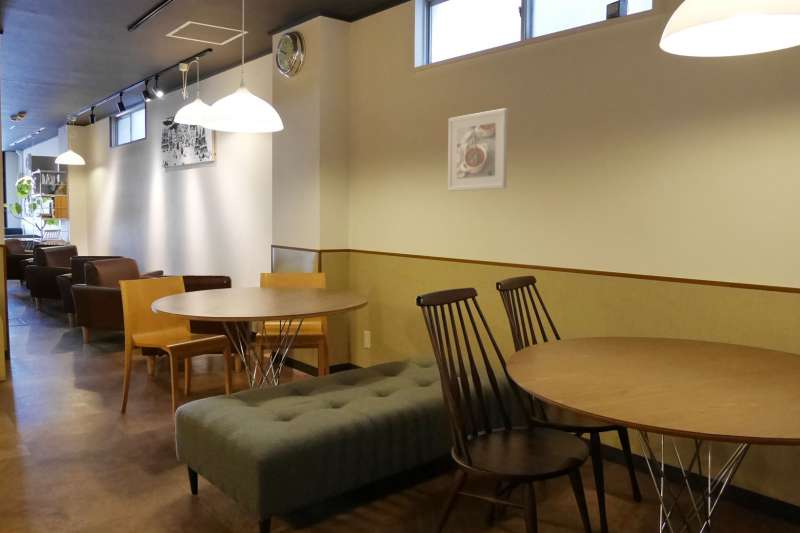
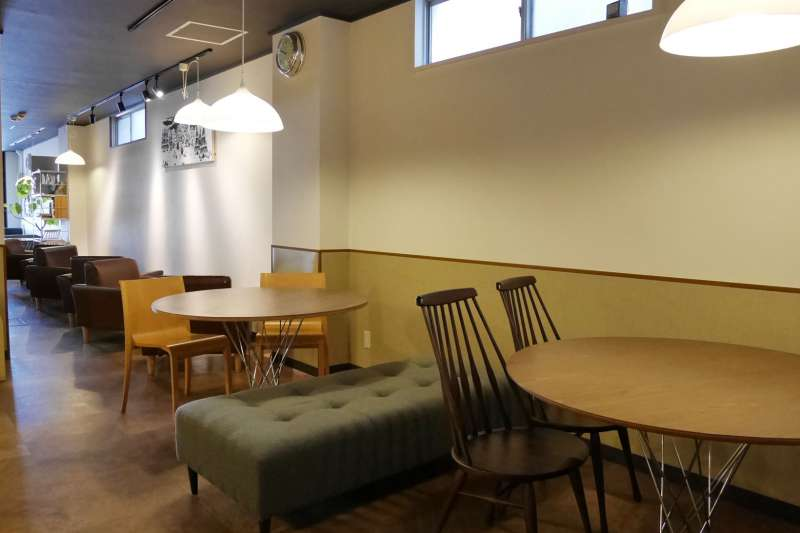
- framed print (476, 151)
